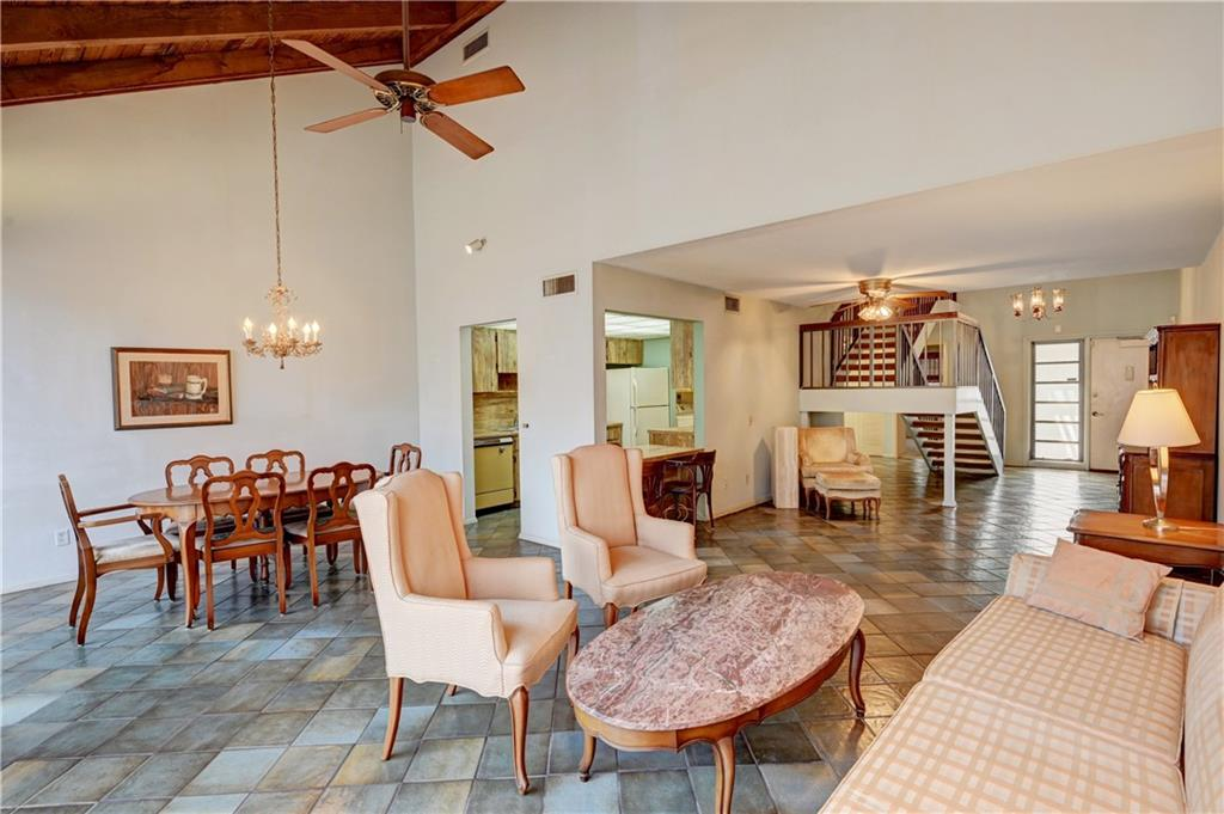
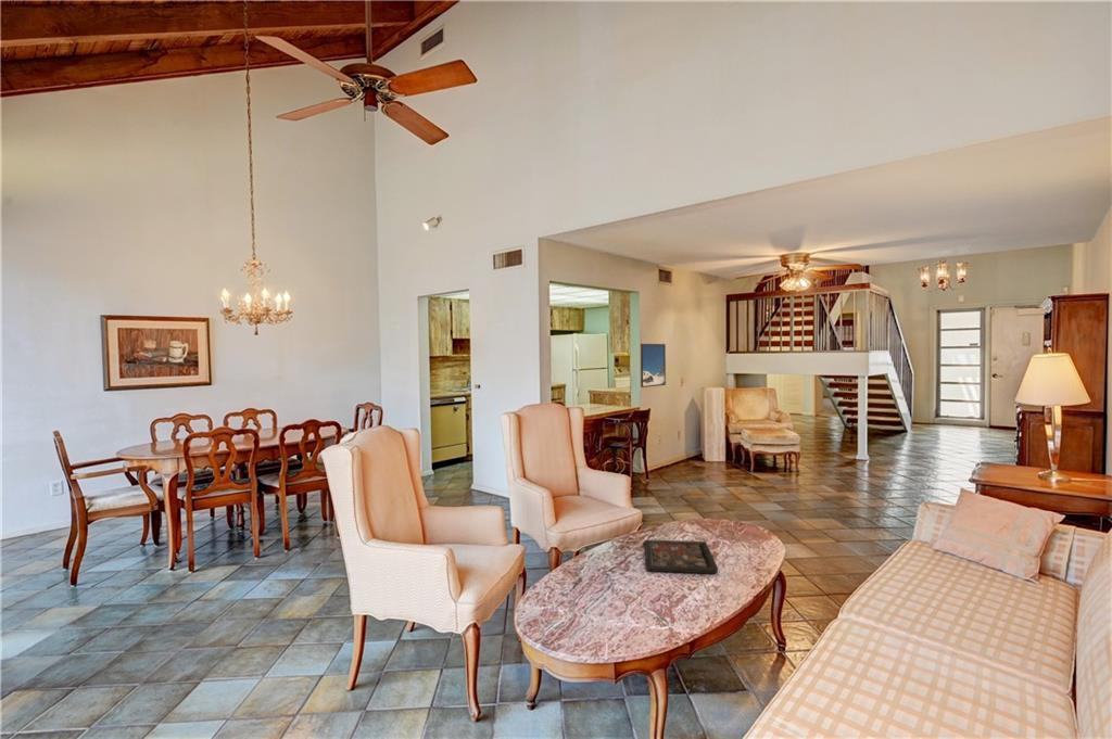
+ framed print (653, 365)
+ decorative tray (678, 555)
